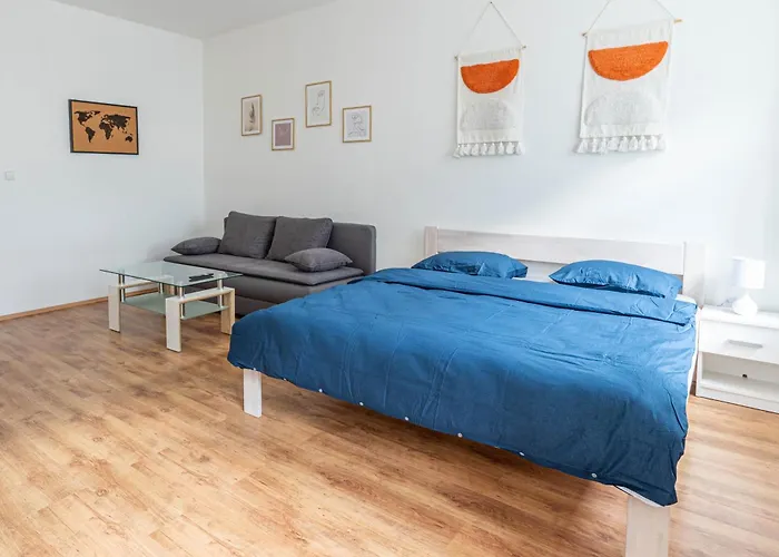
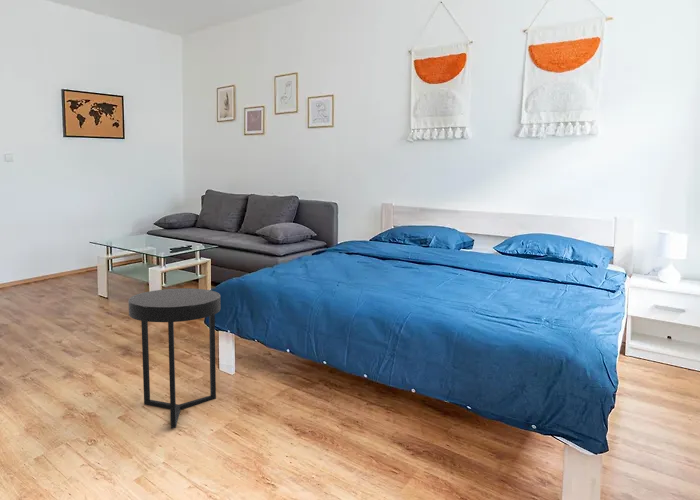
+ side table (173, 354)
